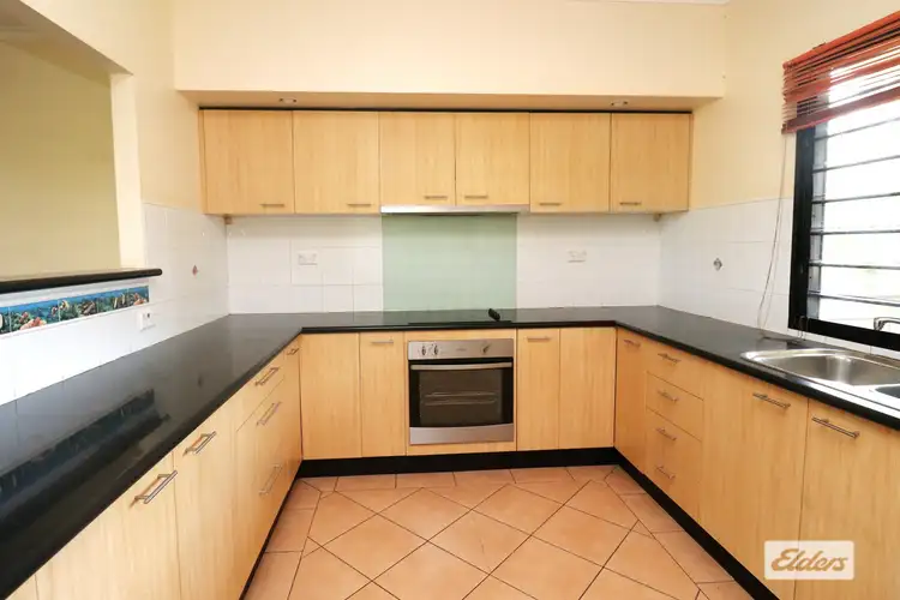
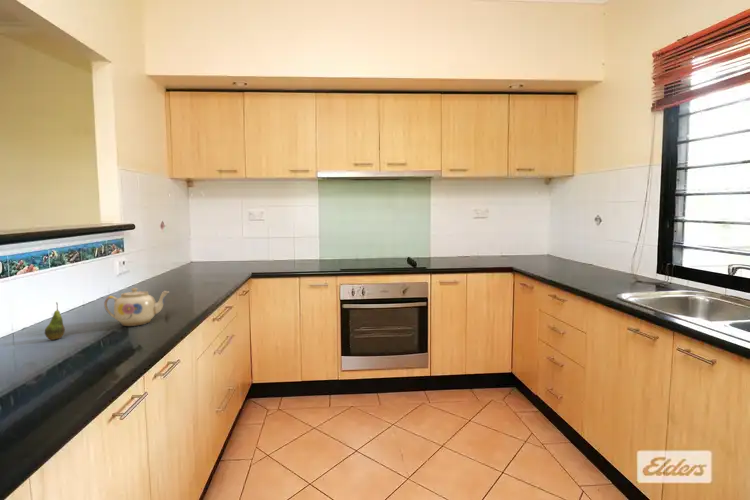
+ fruit (54, 321)
+ teapot (137, 305)
